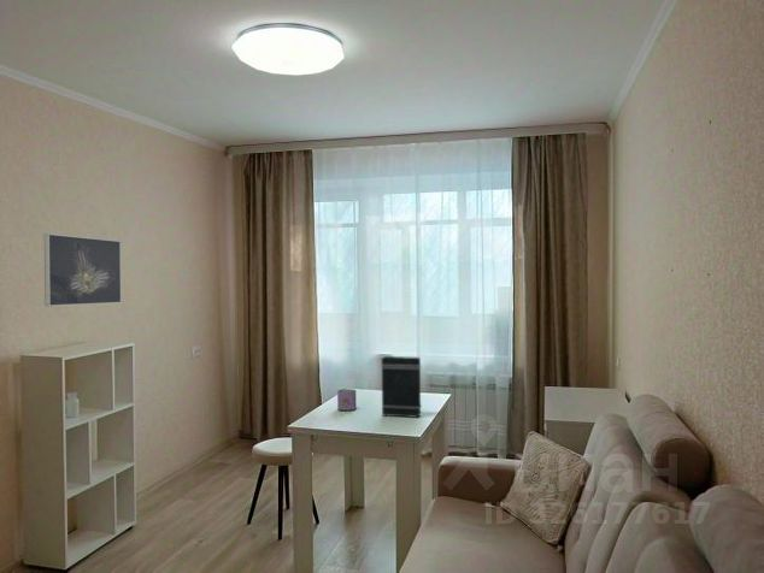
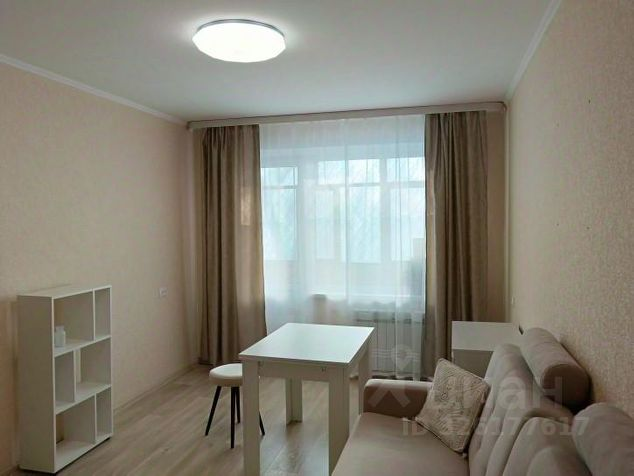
- mug (347, 398)
- book (401, 386)
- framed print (86, 271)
